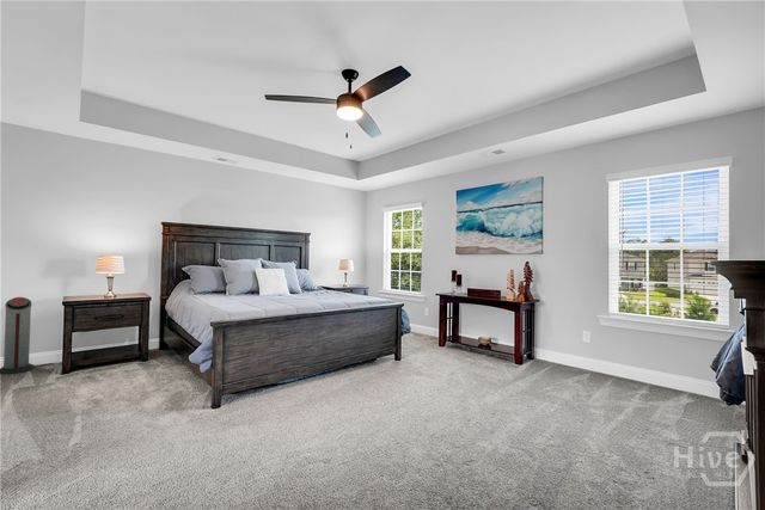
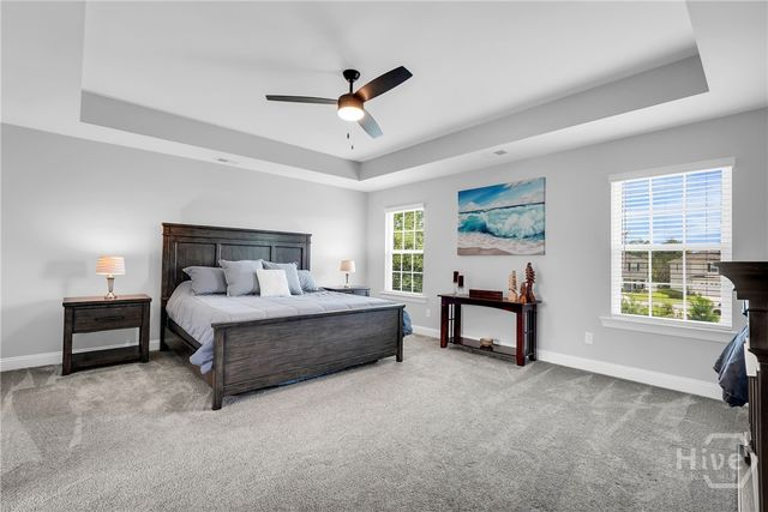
- air purifier (17, 333)
